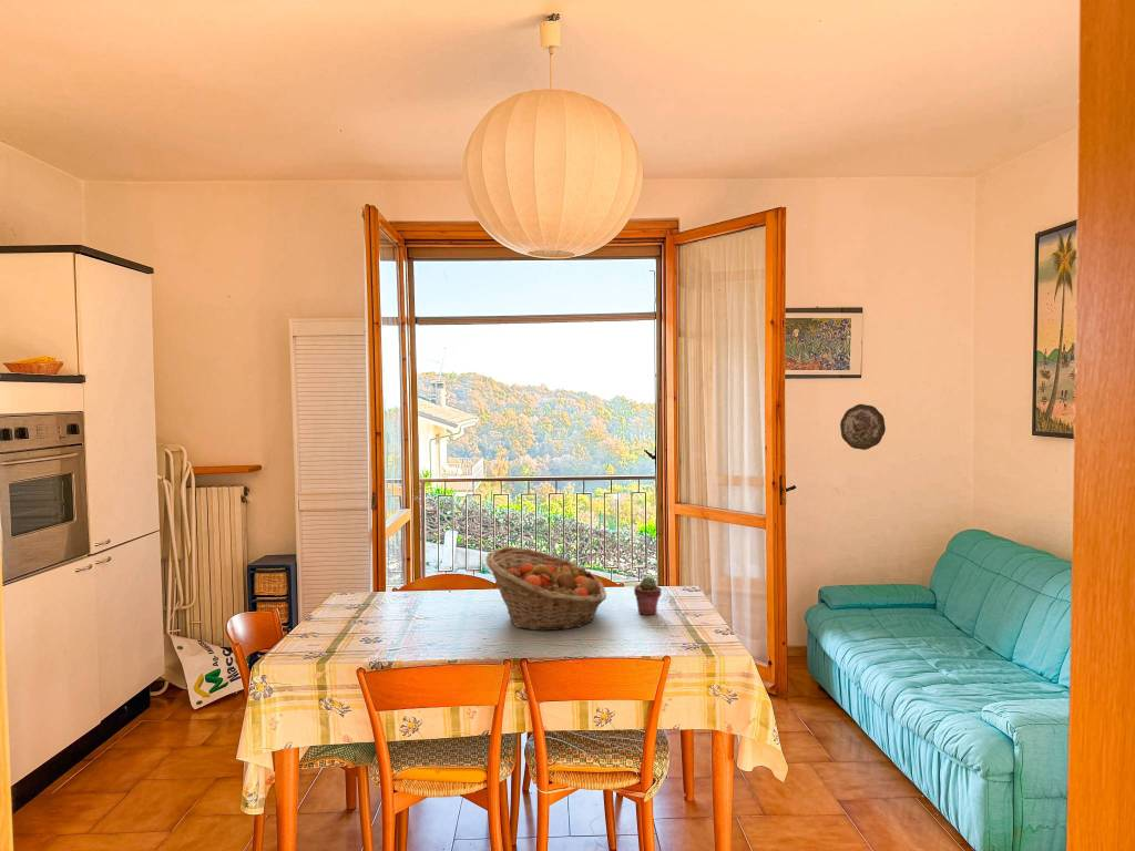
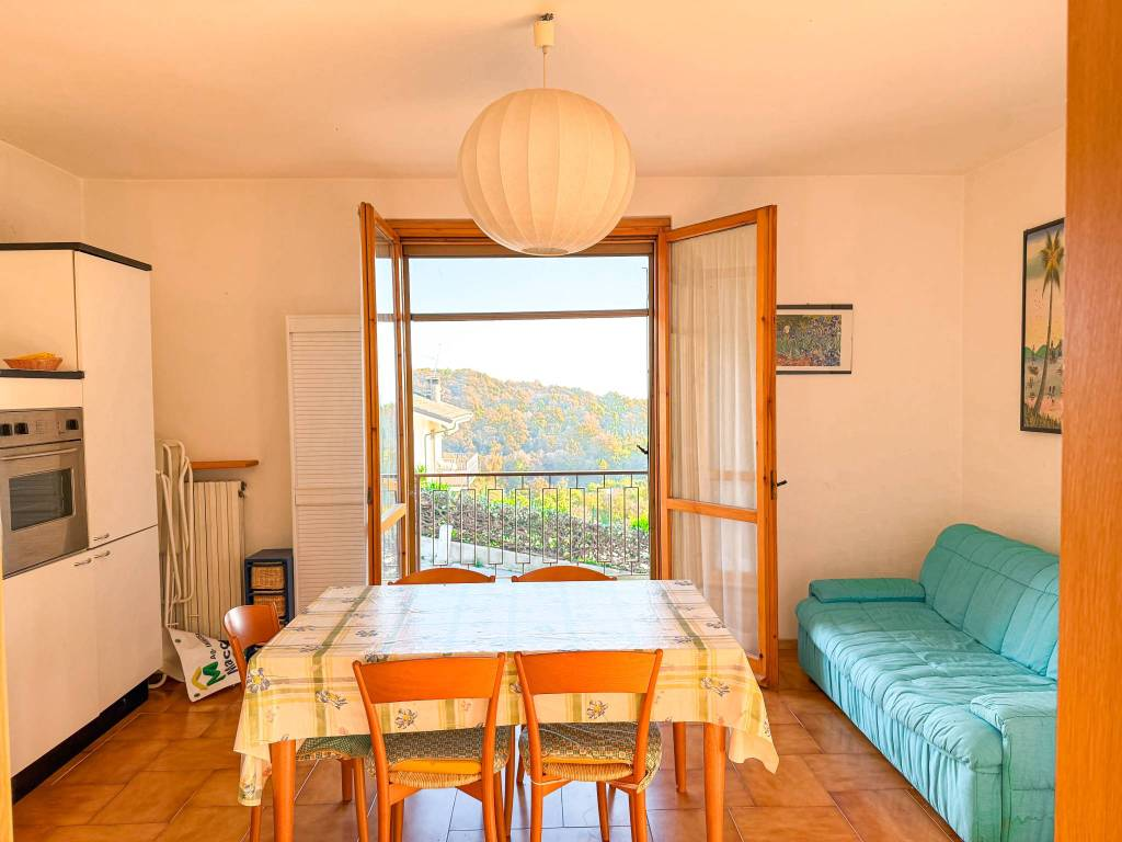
- potted succulent (647, 594)
- decorative plate (861, 427)
- fruit basket (546, 584)
